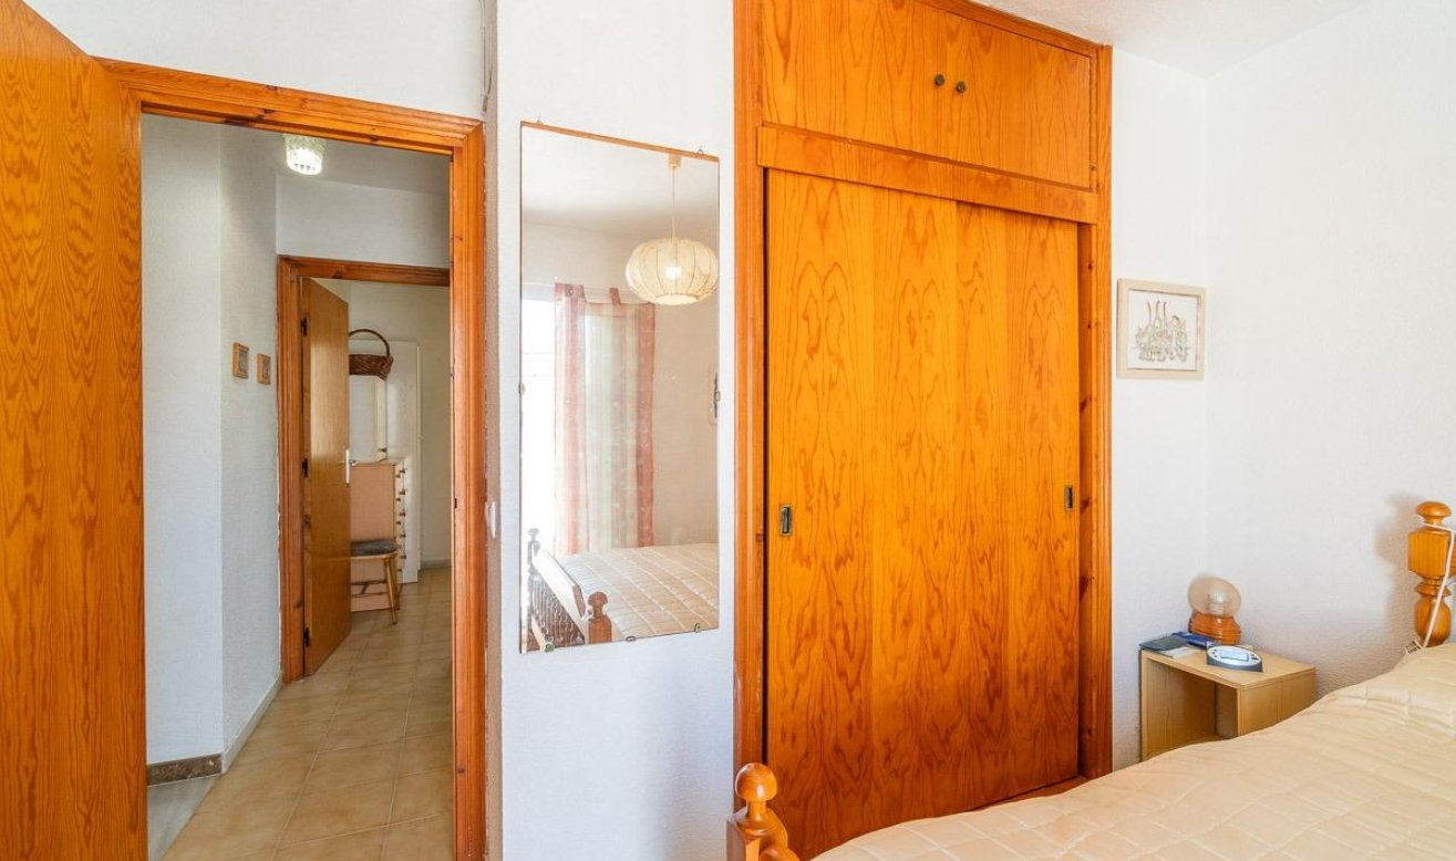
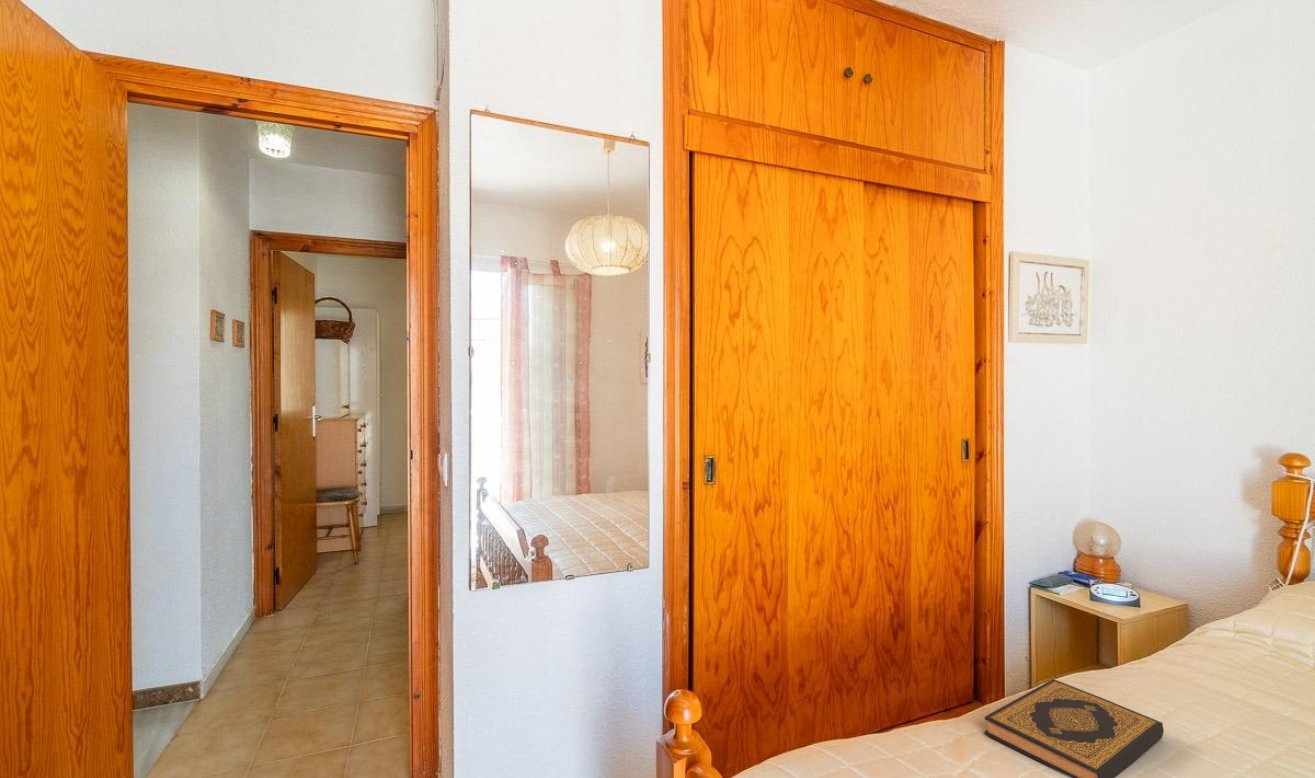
+ hardback book (1073, 727)
